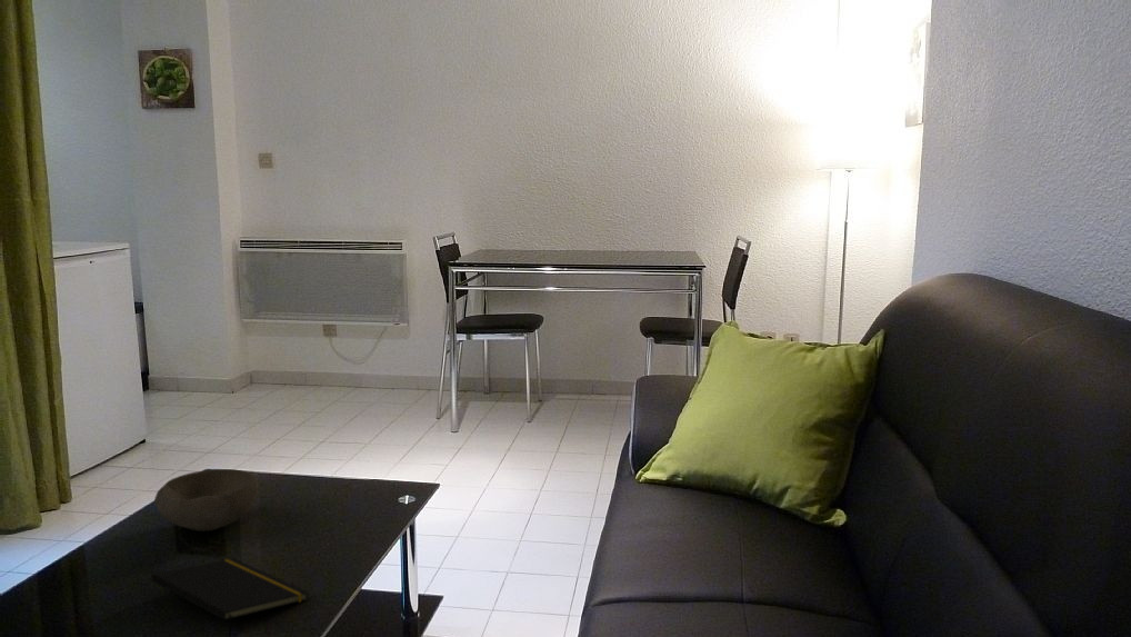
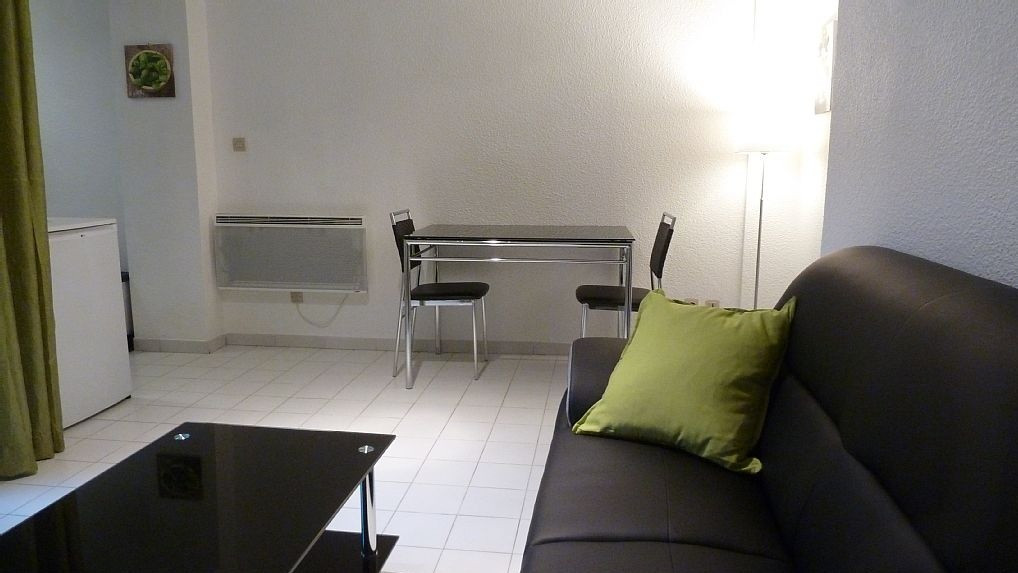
- notepad (229, 586)
- bowl (209, 504)
